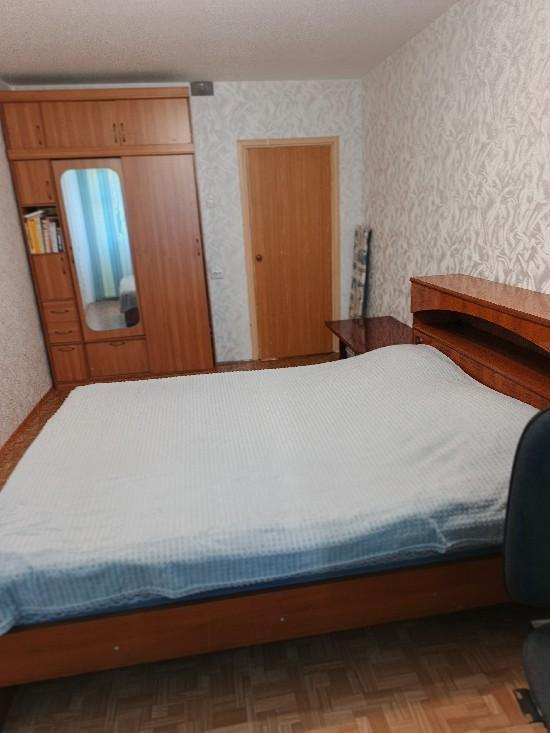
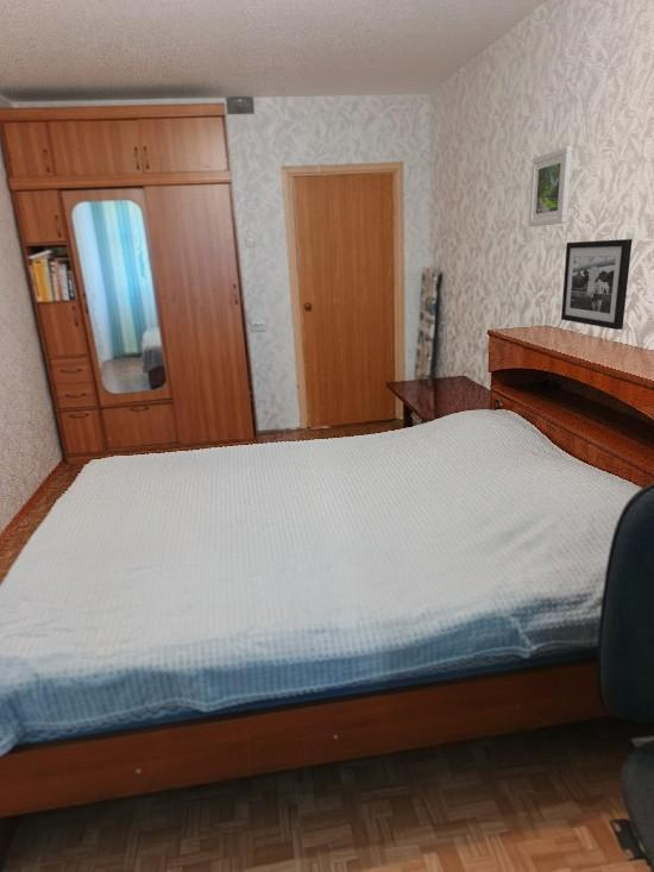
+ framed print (548, 189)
+ picture frame (592, 283)
